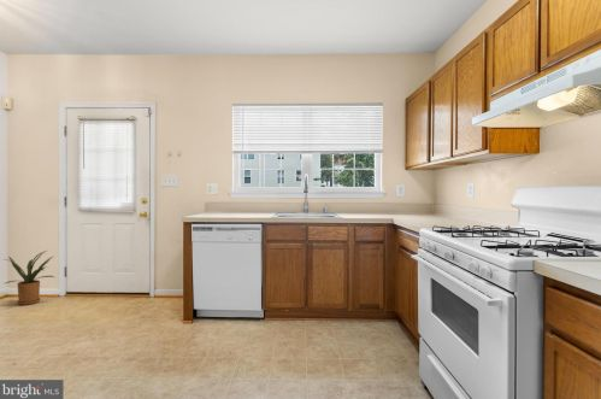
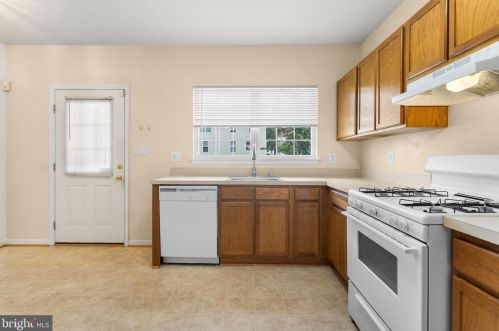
- house plant (29, 275)
